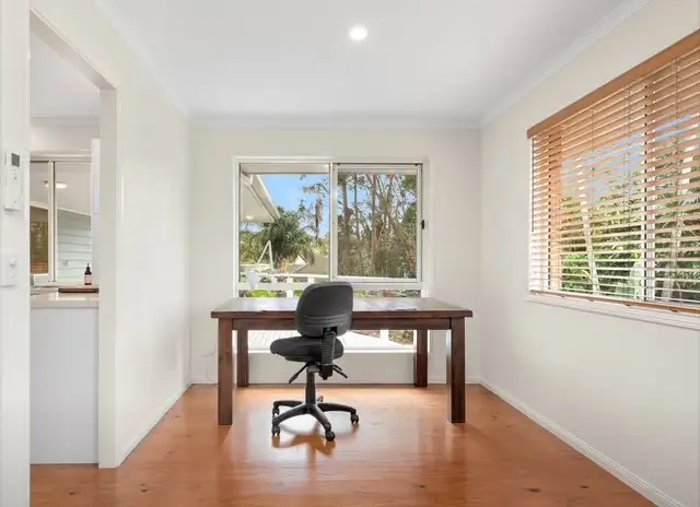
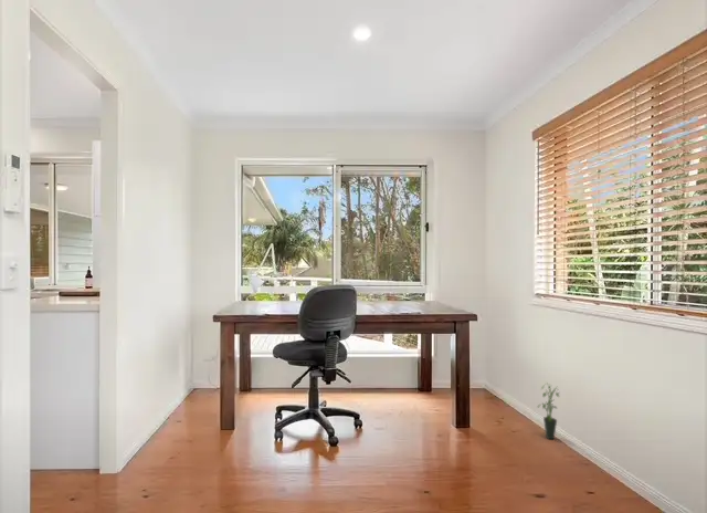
+ potted plant (549, 411)
